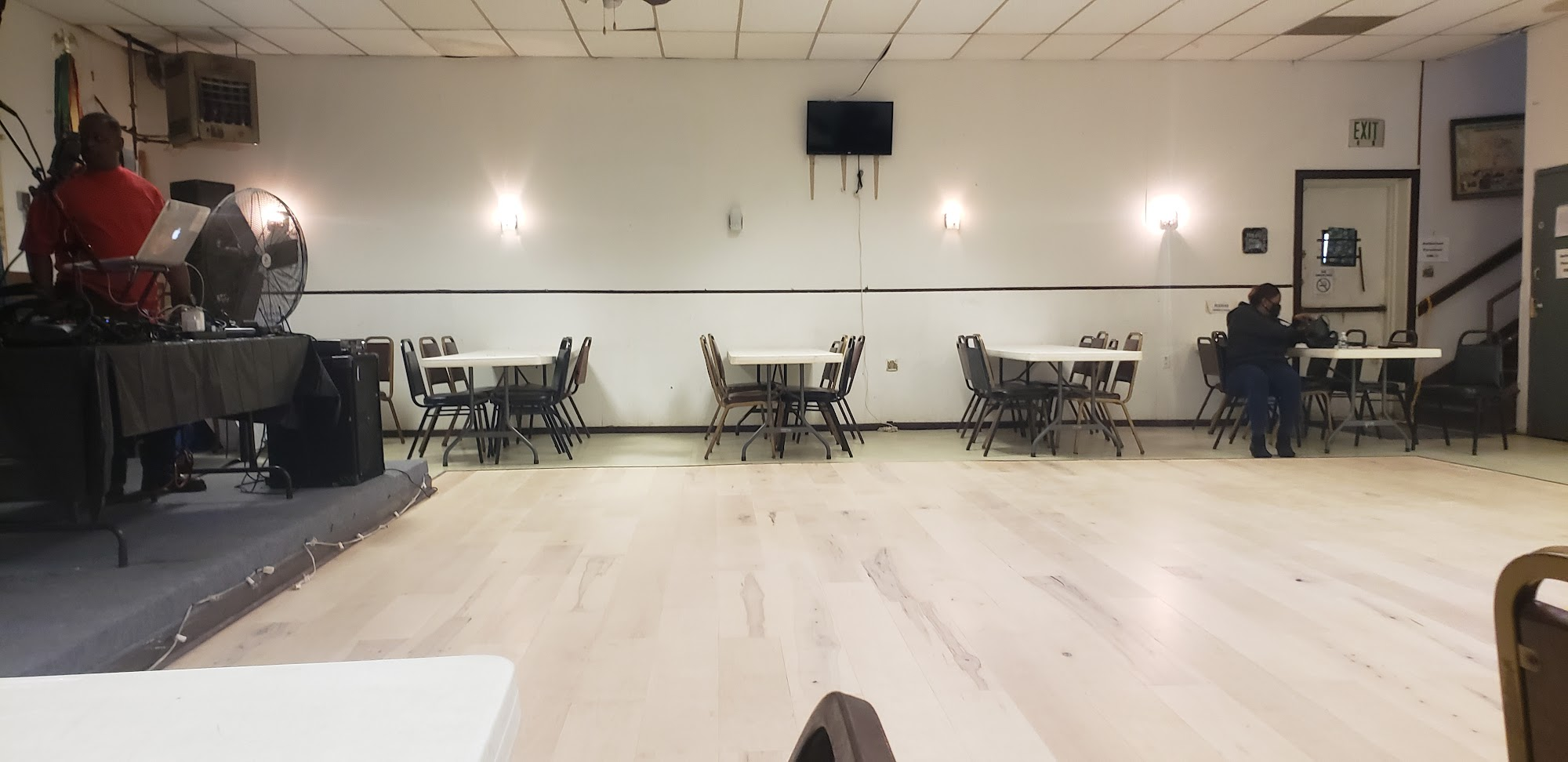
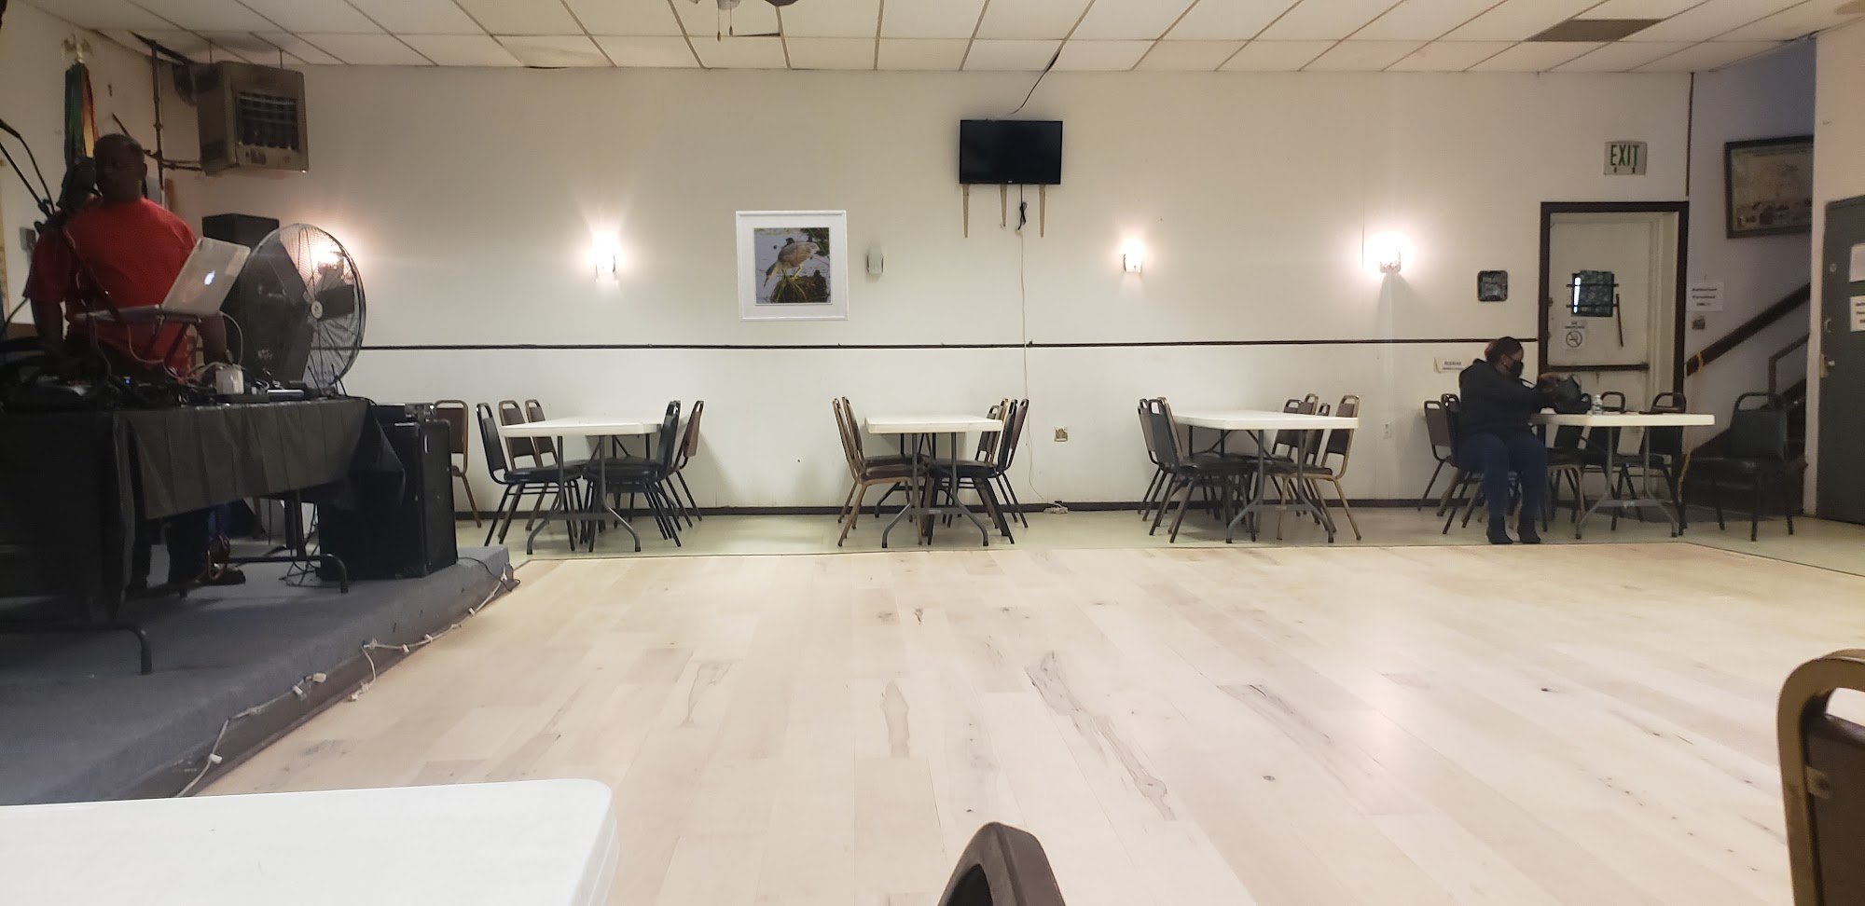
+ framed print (792, 265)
